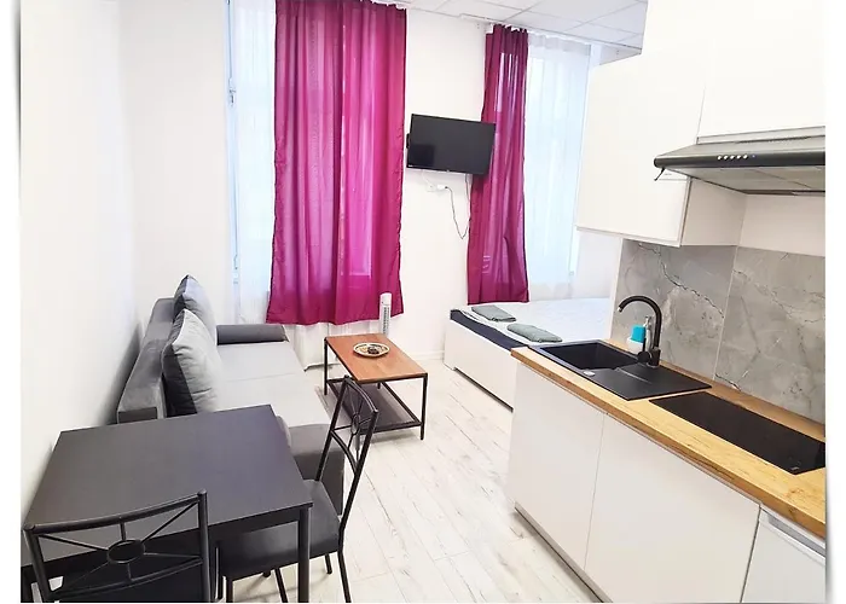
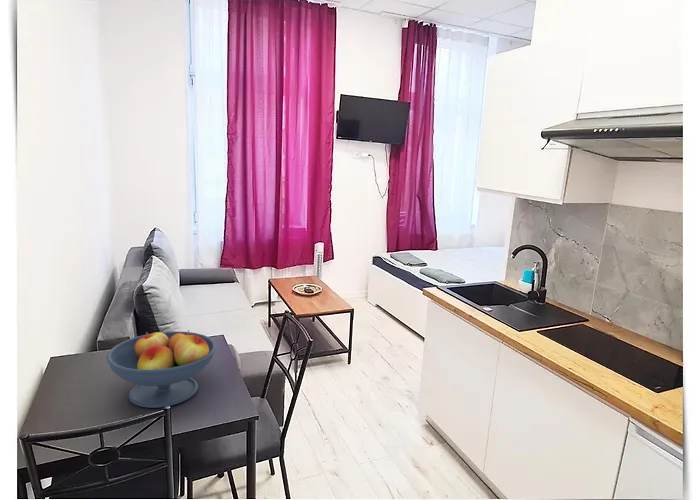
+ fruit bowl (164, 362)
